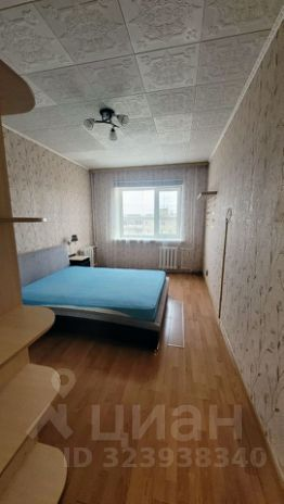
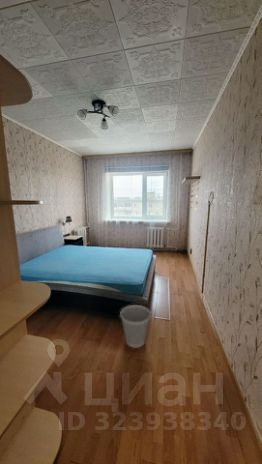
+ wastebasket (135, 326)
